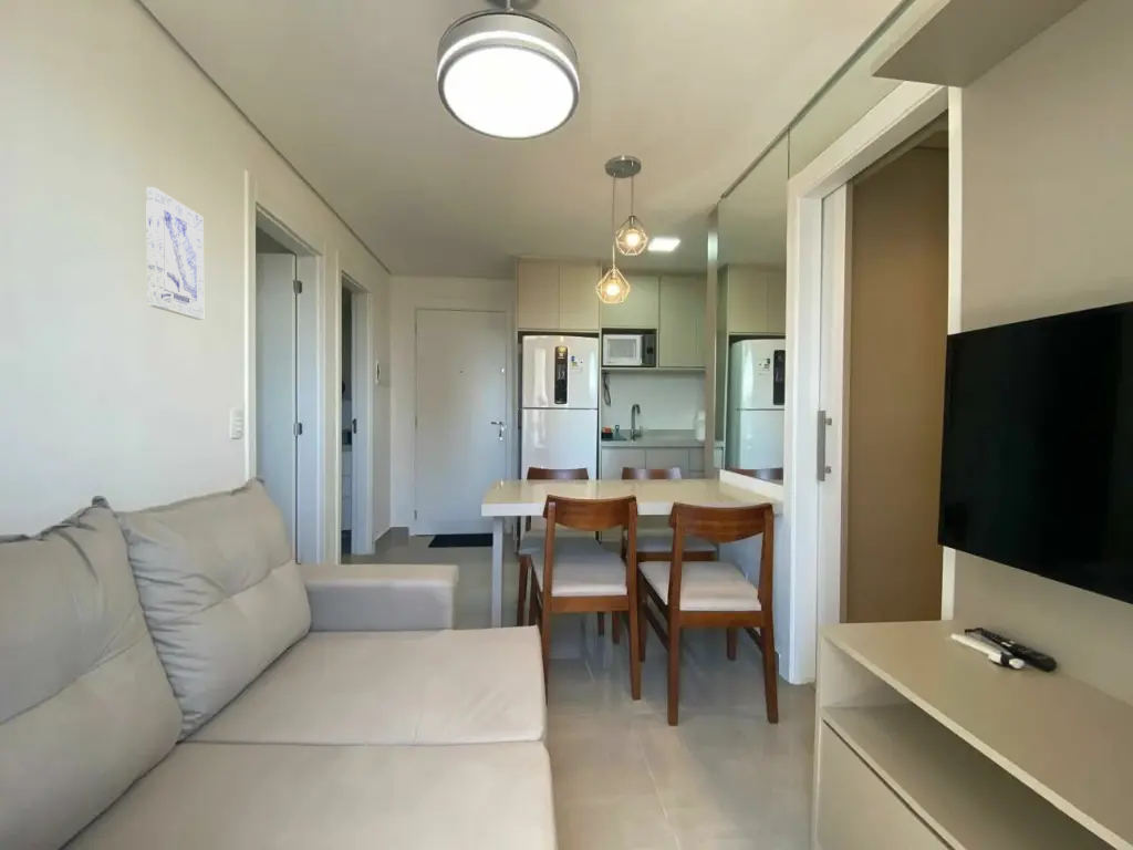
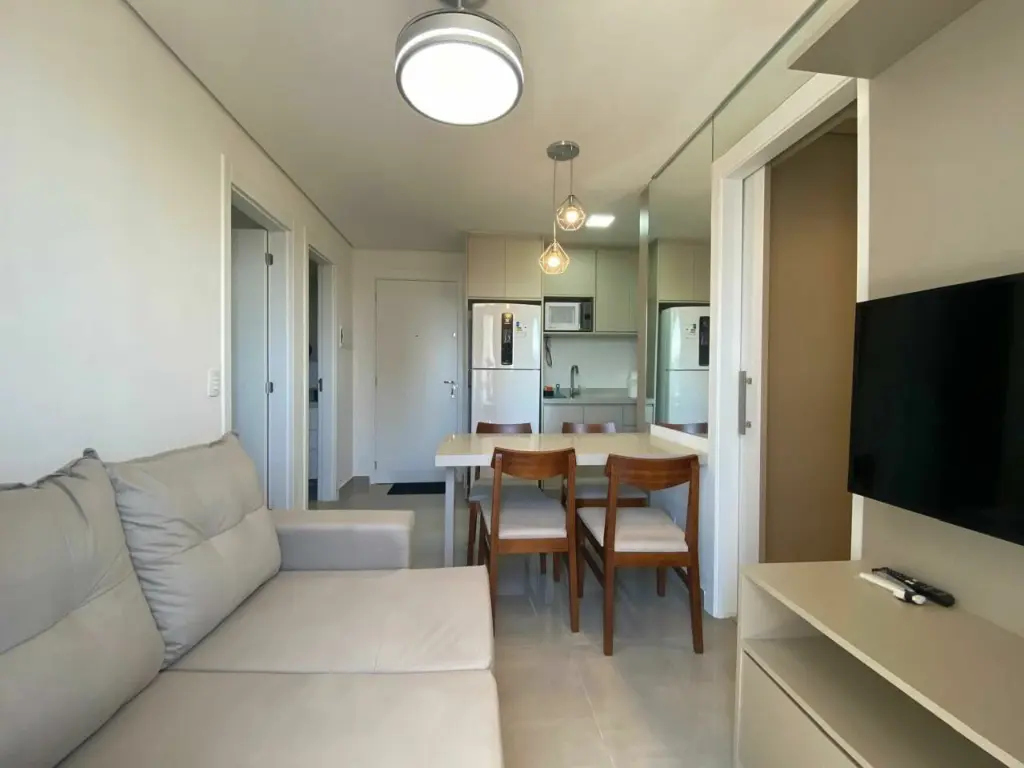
- wall art (177, 258)
